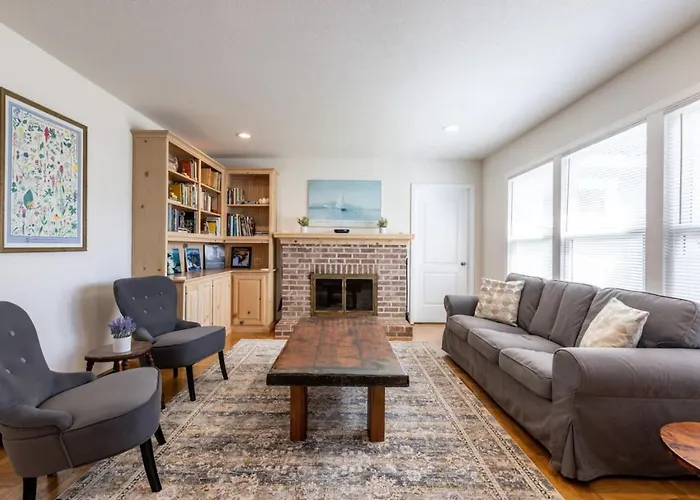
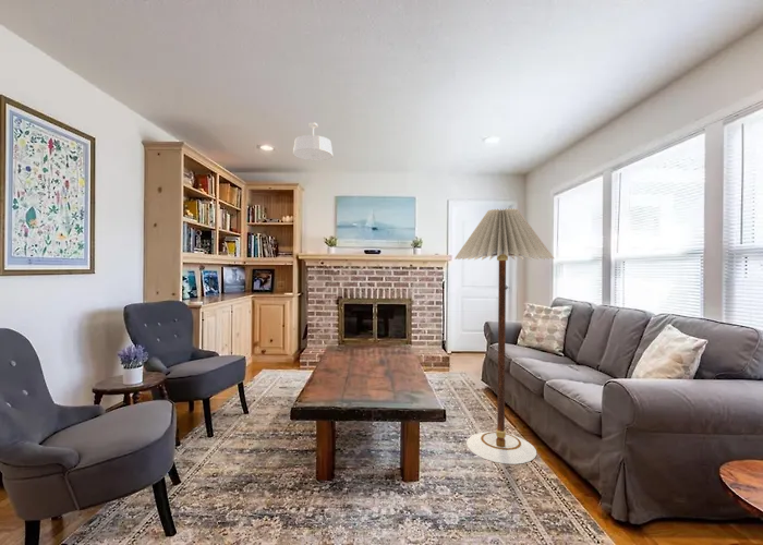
+ ceiling light fixture (313, 141)
+ floor lamp (501, 328)
